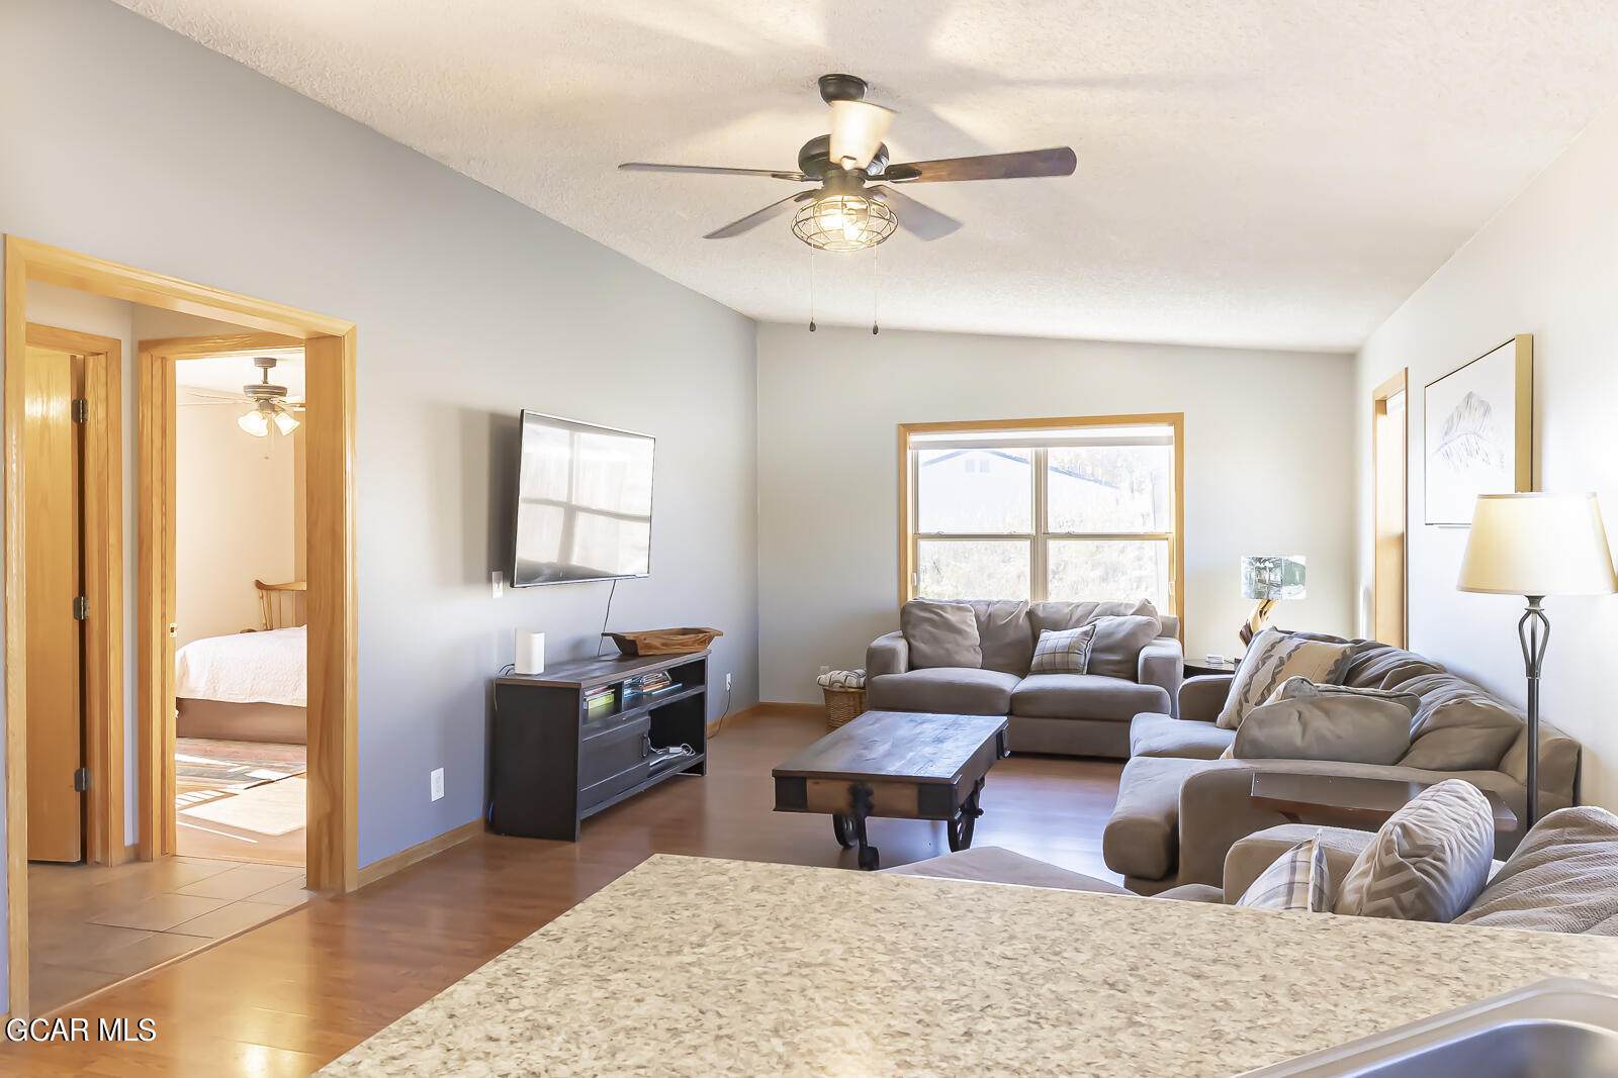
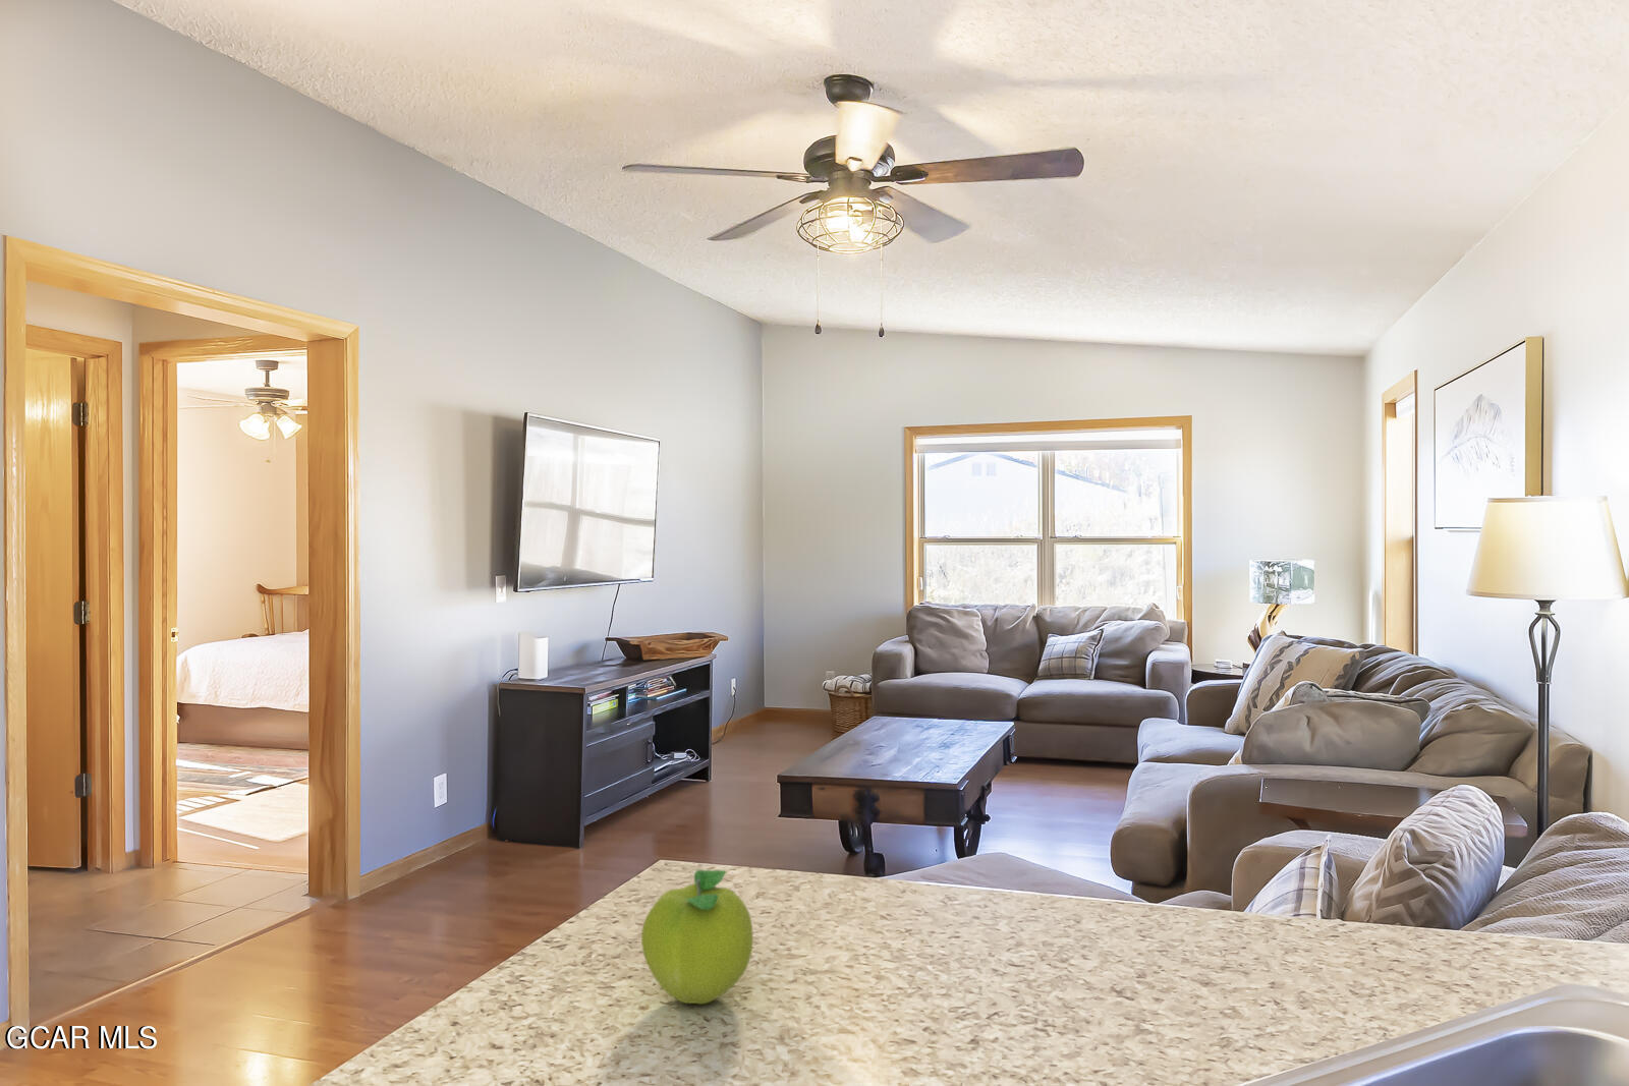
+ fruit (697, 937)
